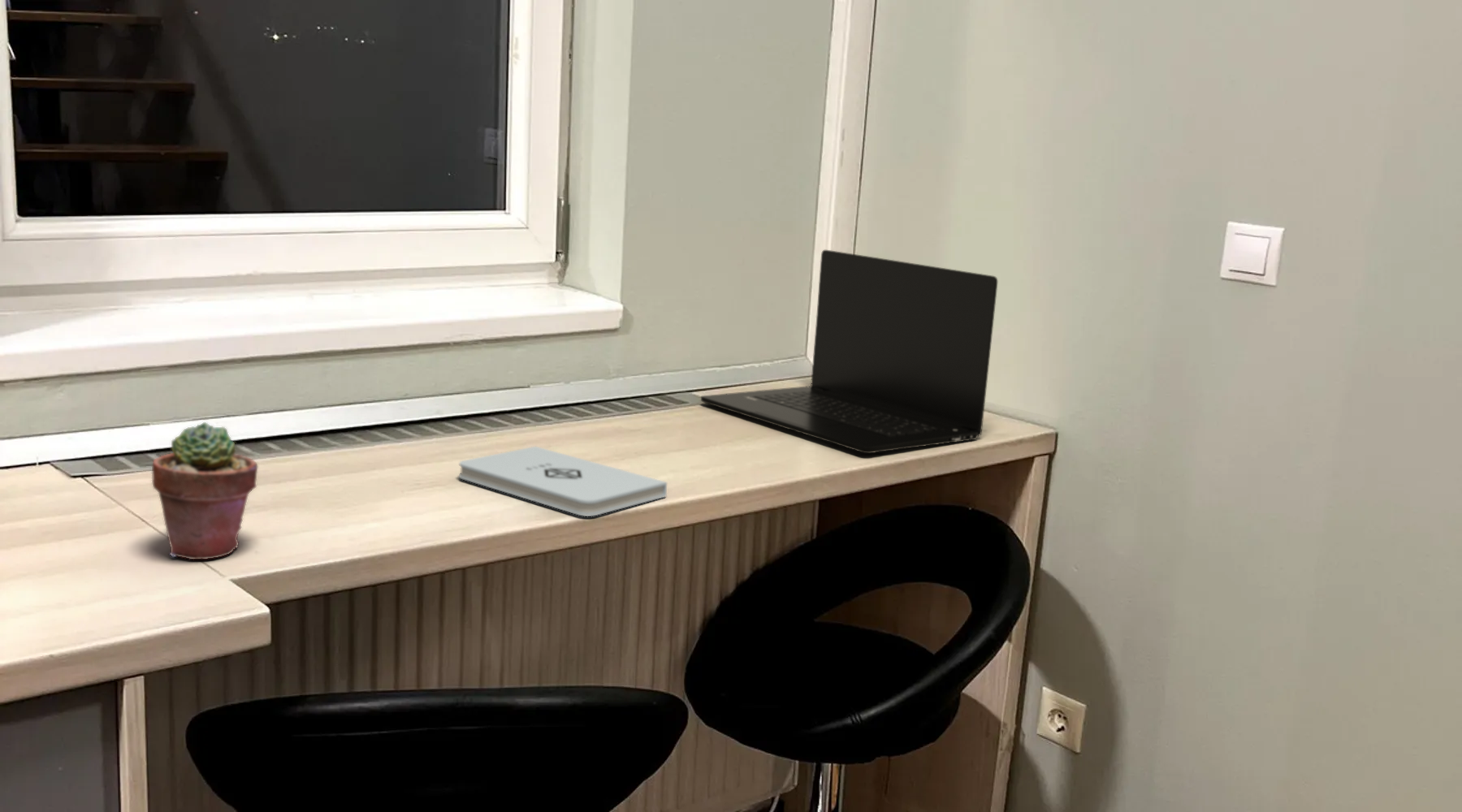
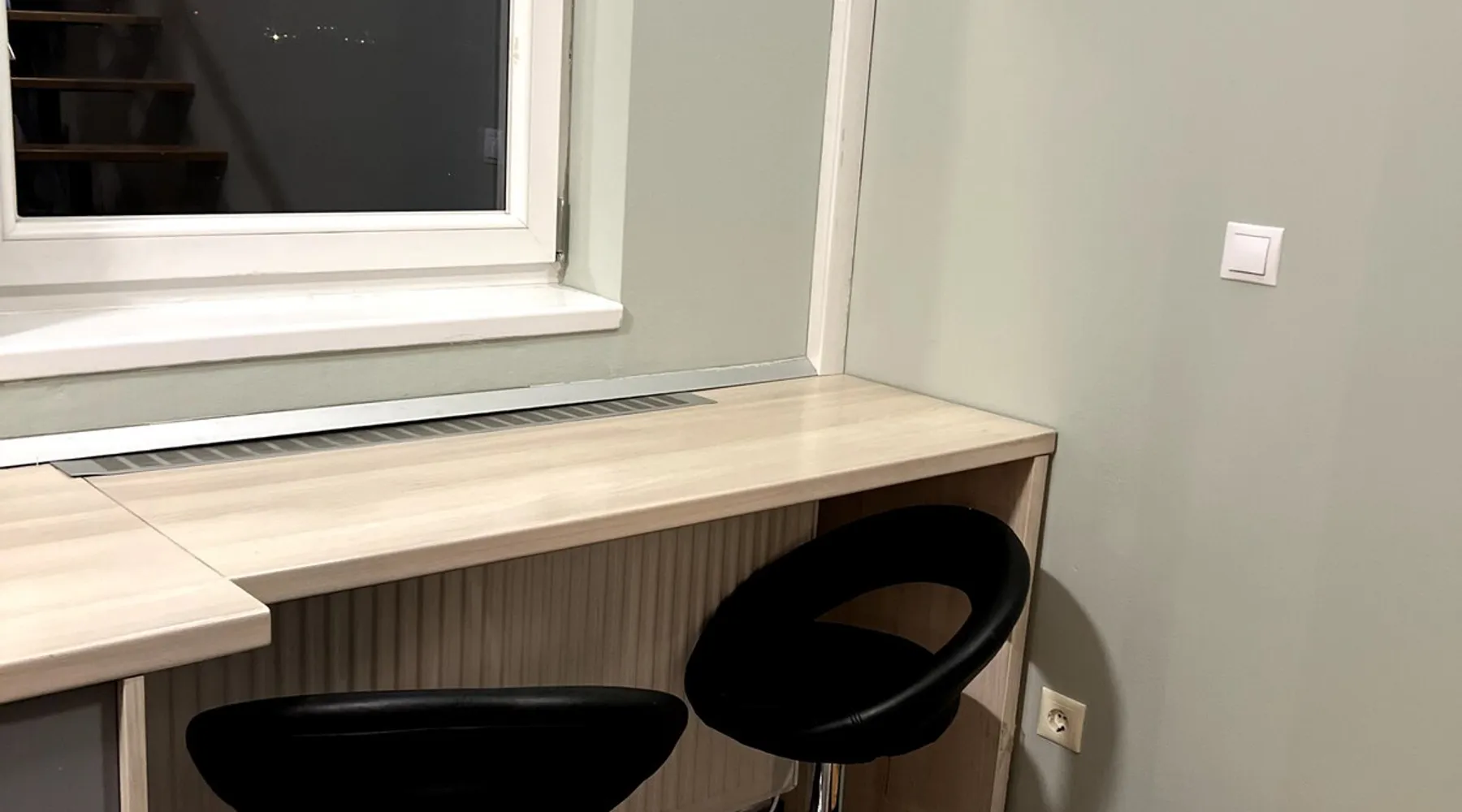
- laptop (841, 342)
- notepad (559, 479)
- potted succulent (205, 487)
